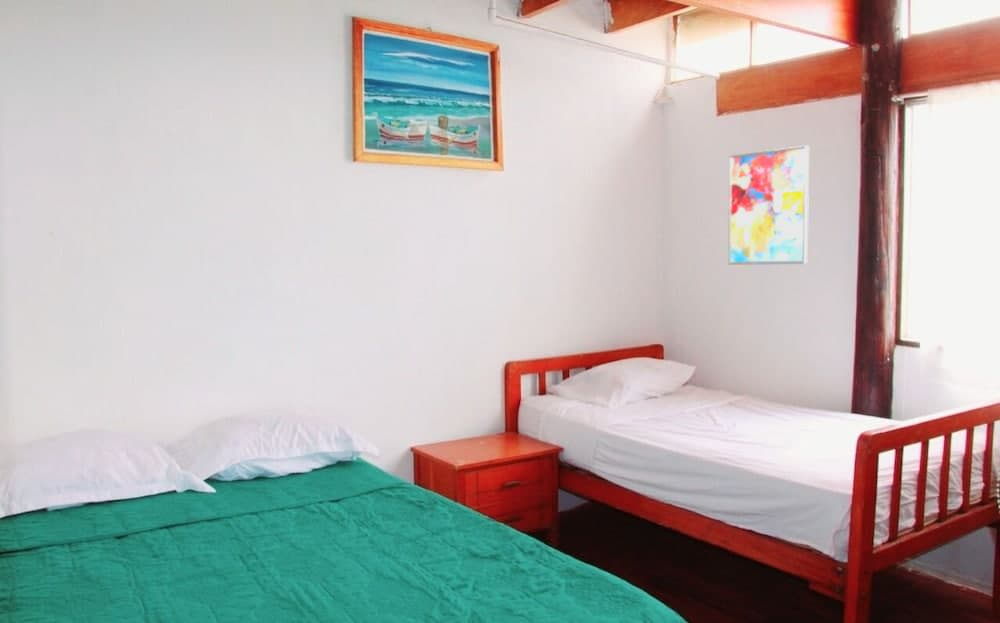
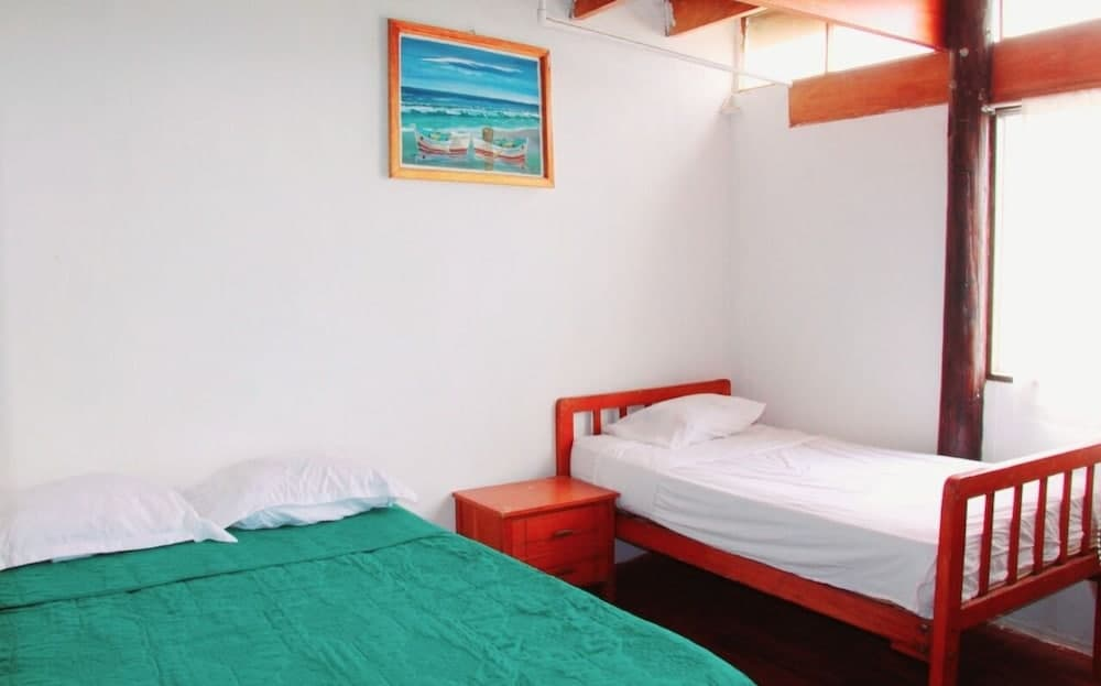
- wall art (766, 207)
